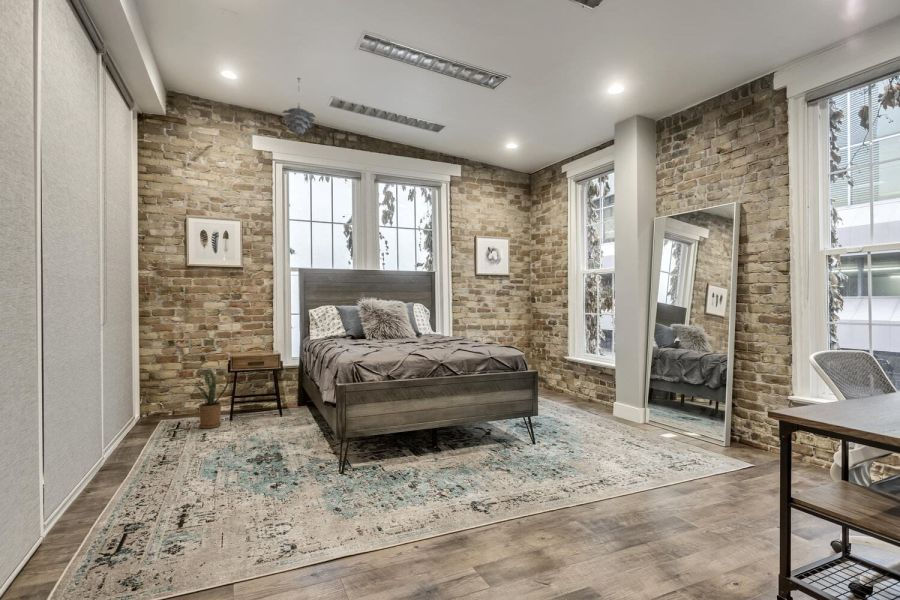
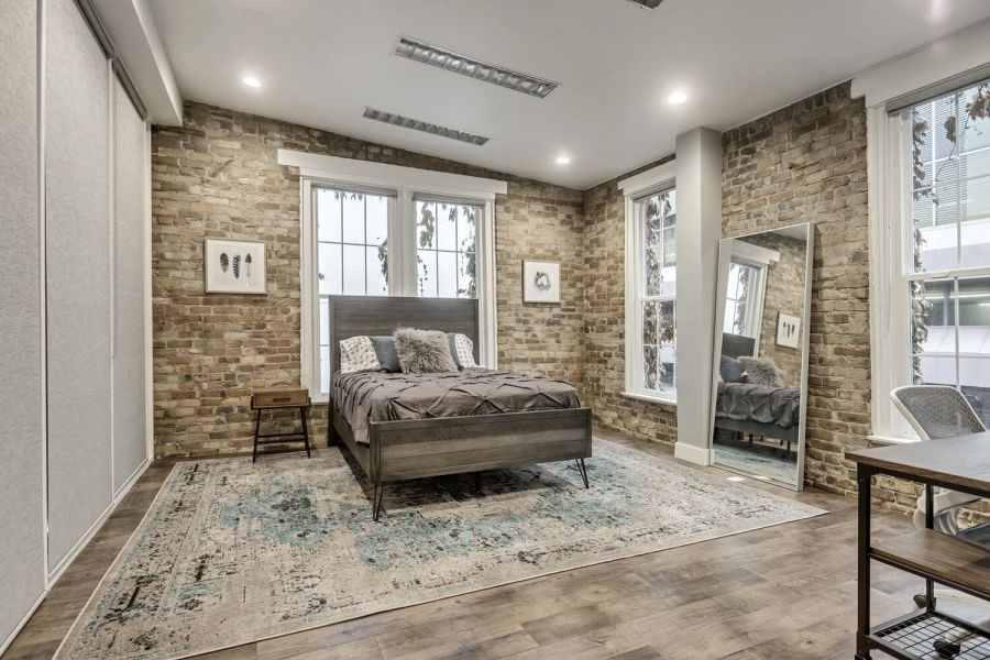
- house plant (206, 398)
- pendant light (299, 106)
